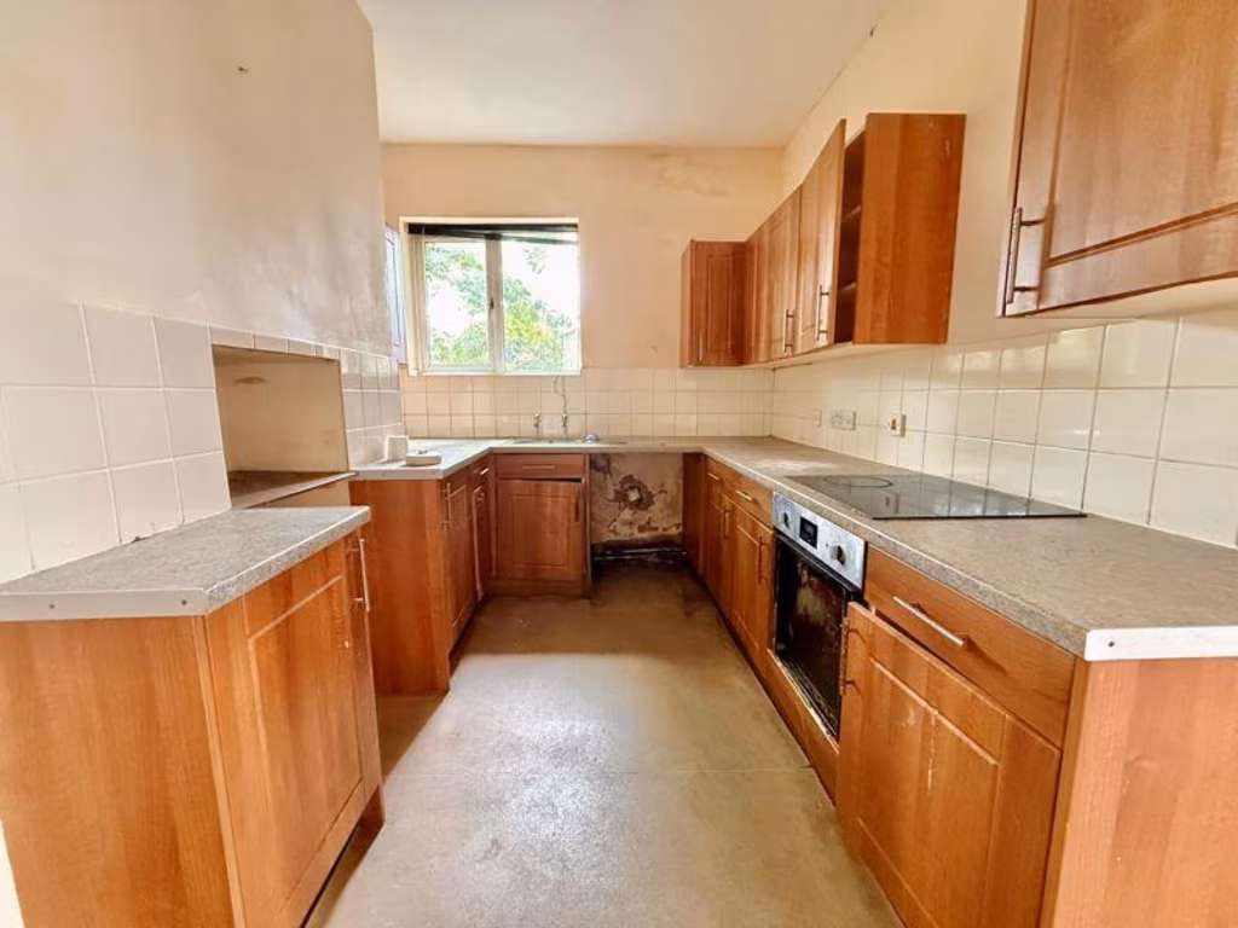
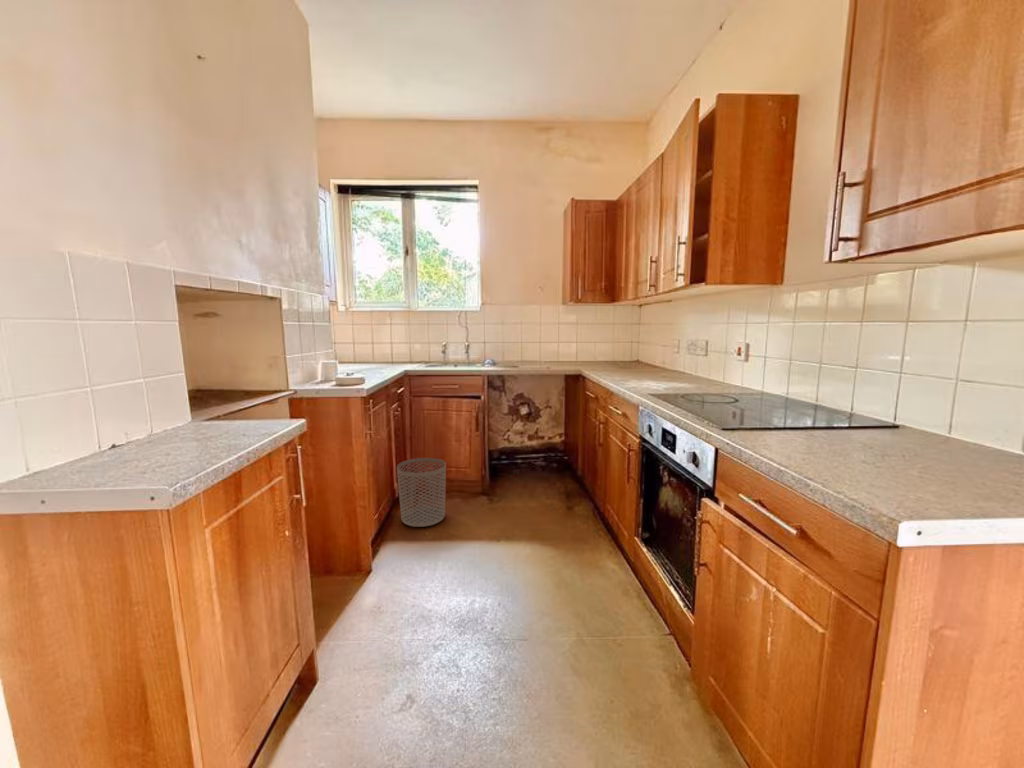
+ waste bin (422, 491)
